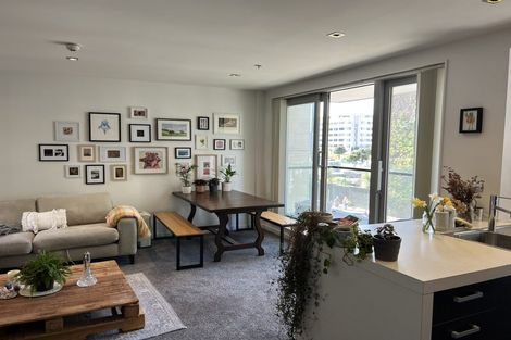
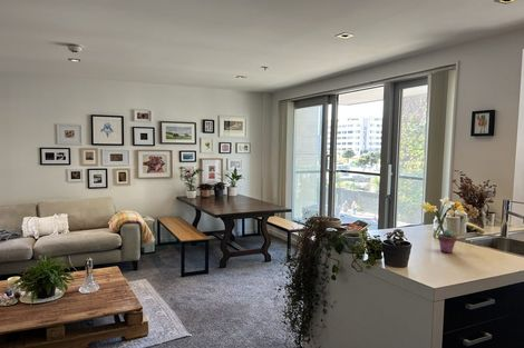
+ potted succulent (447, 240)
